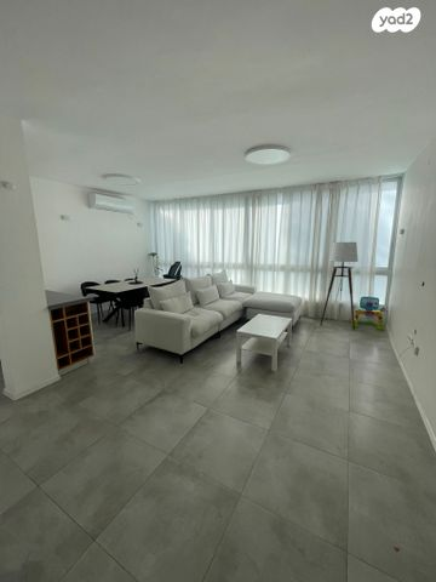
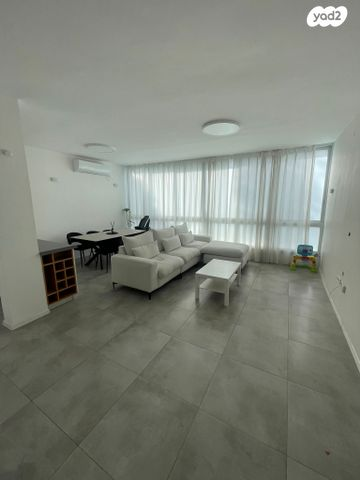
- floor lamp (332, 284)
